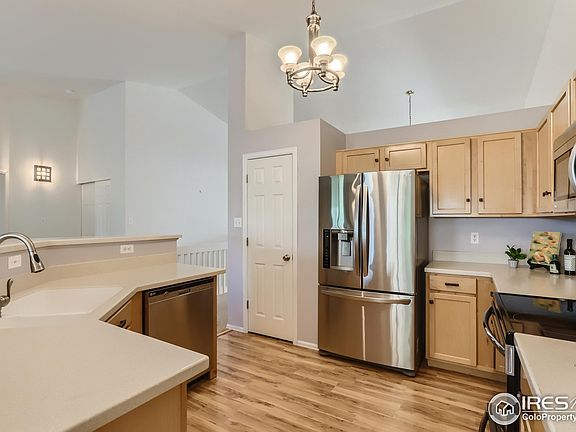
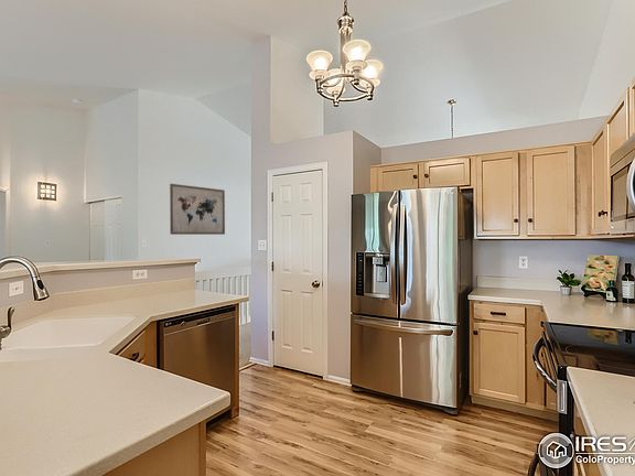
+ wall art (198, 210)
